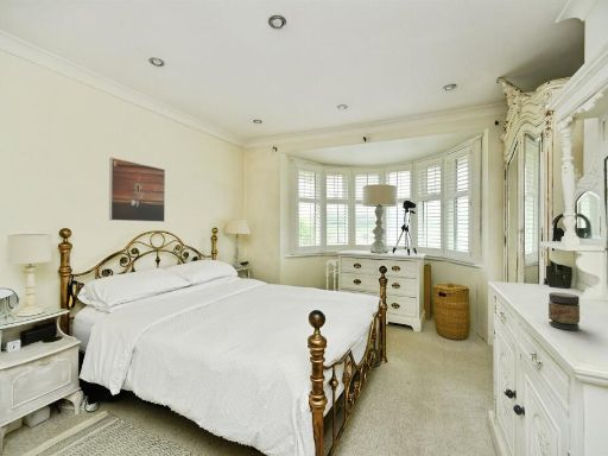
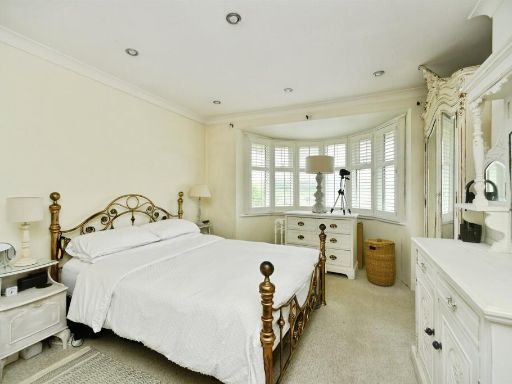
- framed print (139, 192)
- jar (563, 310)
